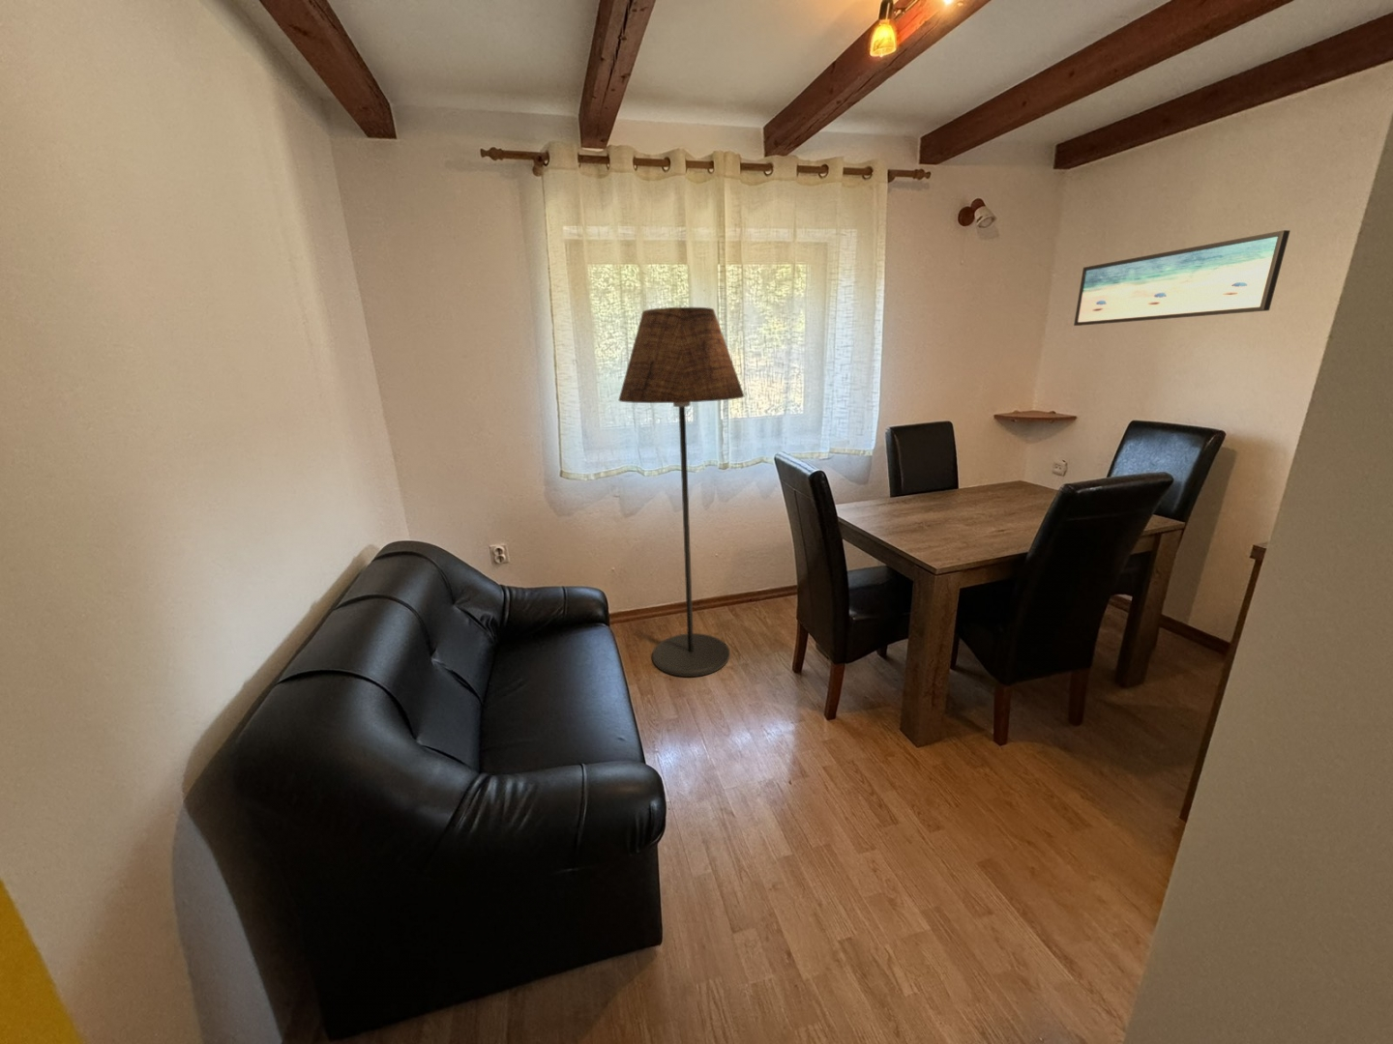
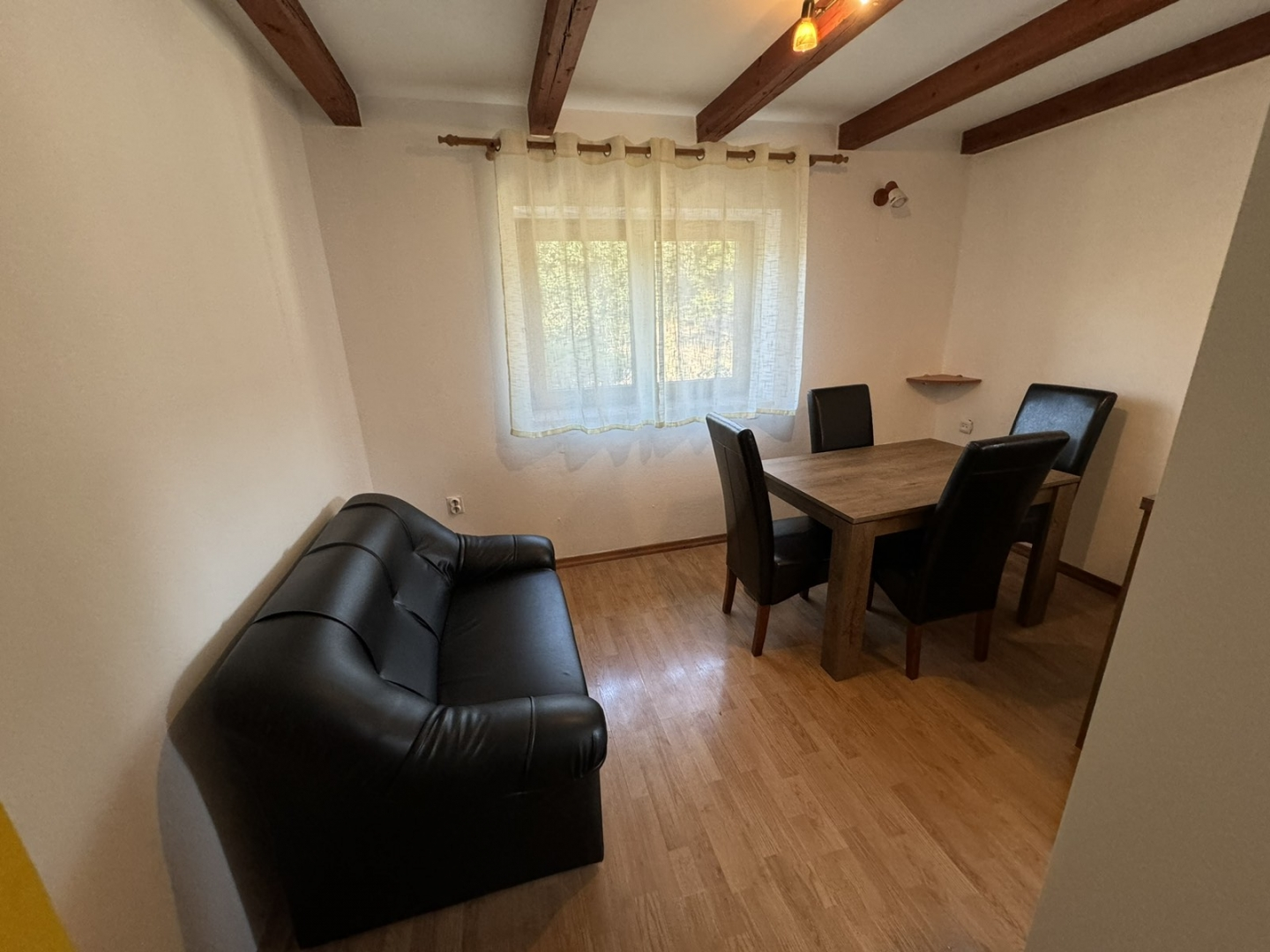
- wall art (1164, 285)
- floor lamp (684, 499)
